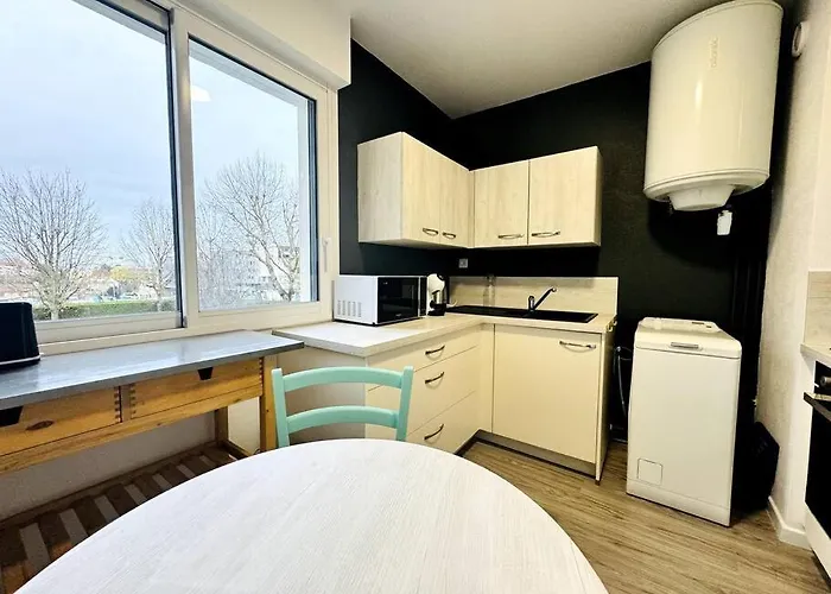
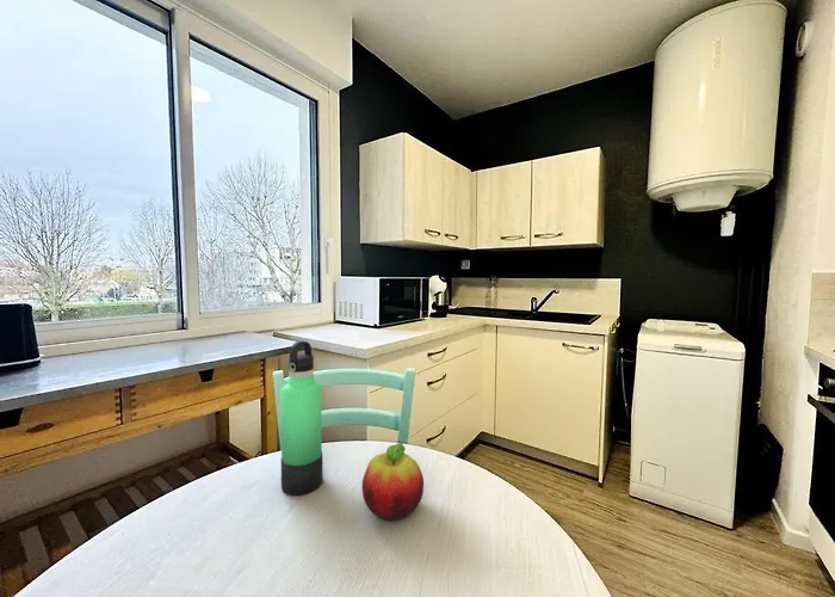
+ thermos bottle (301, 413)
+ fruit (392, 481)
